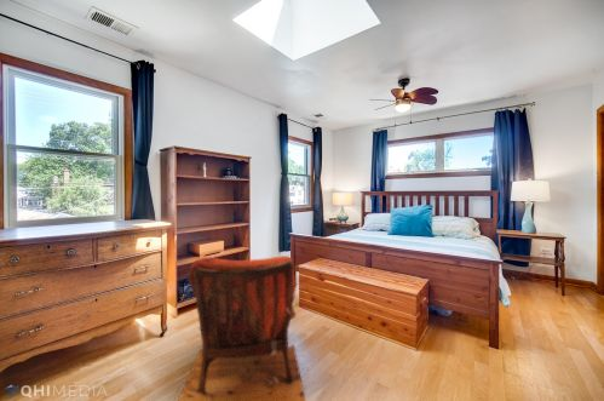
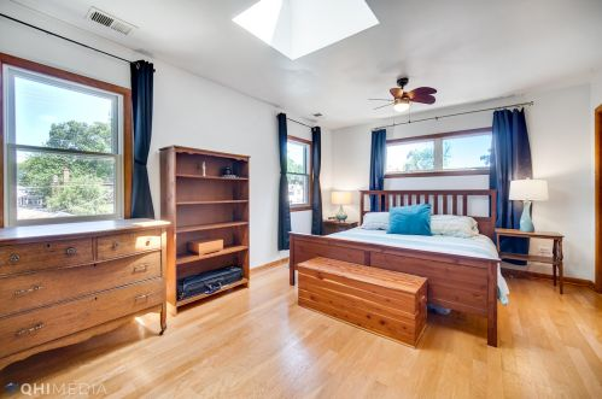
- armchair (246, 305)
